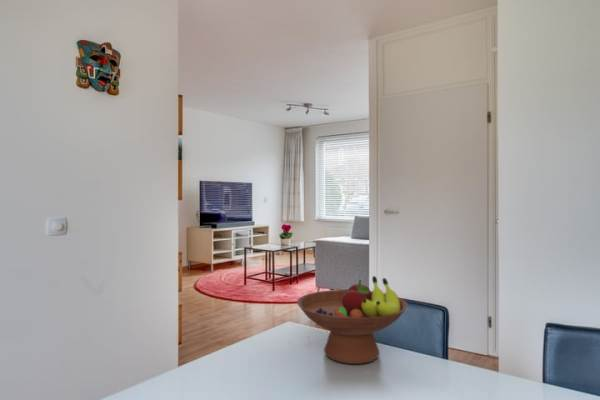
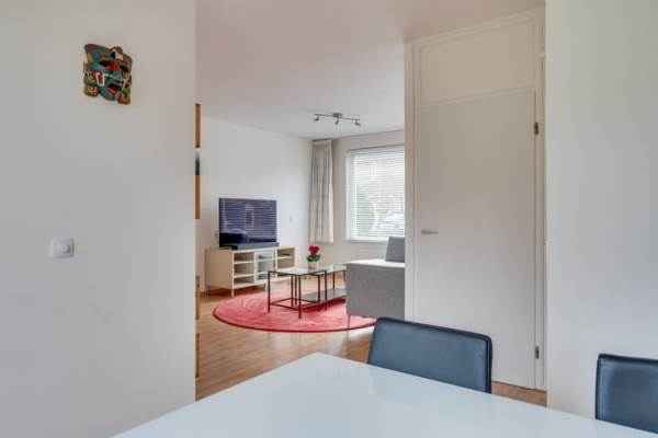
- fruit bowl (351, 317)
